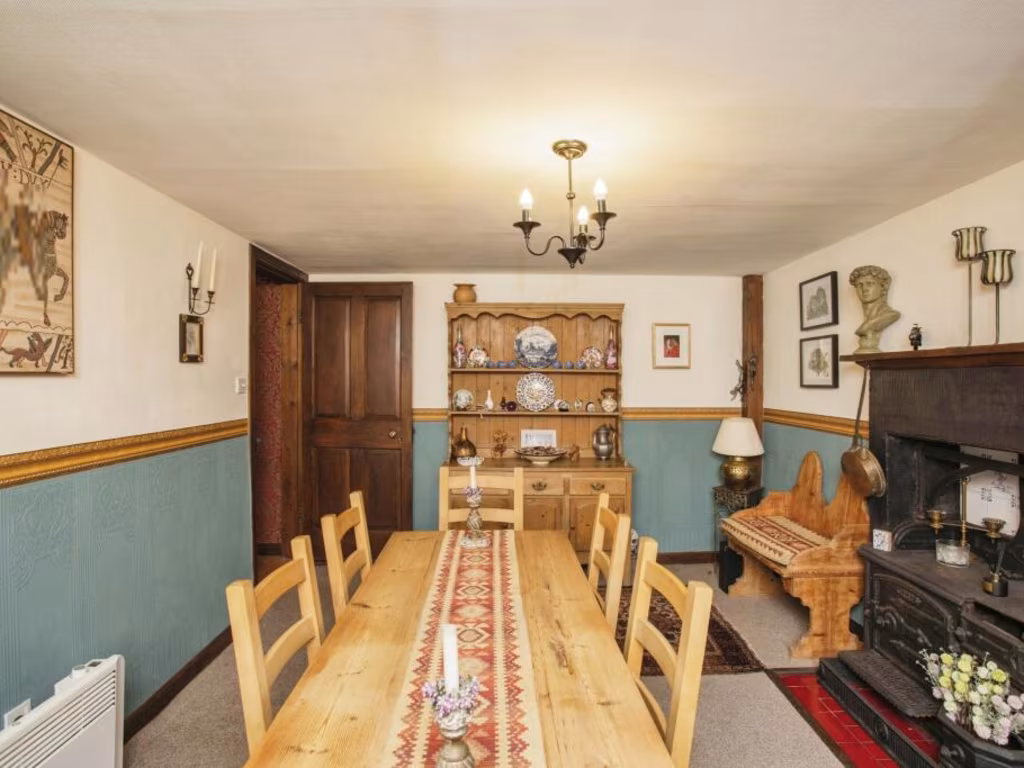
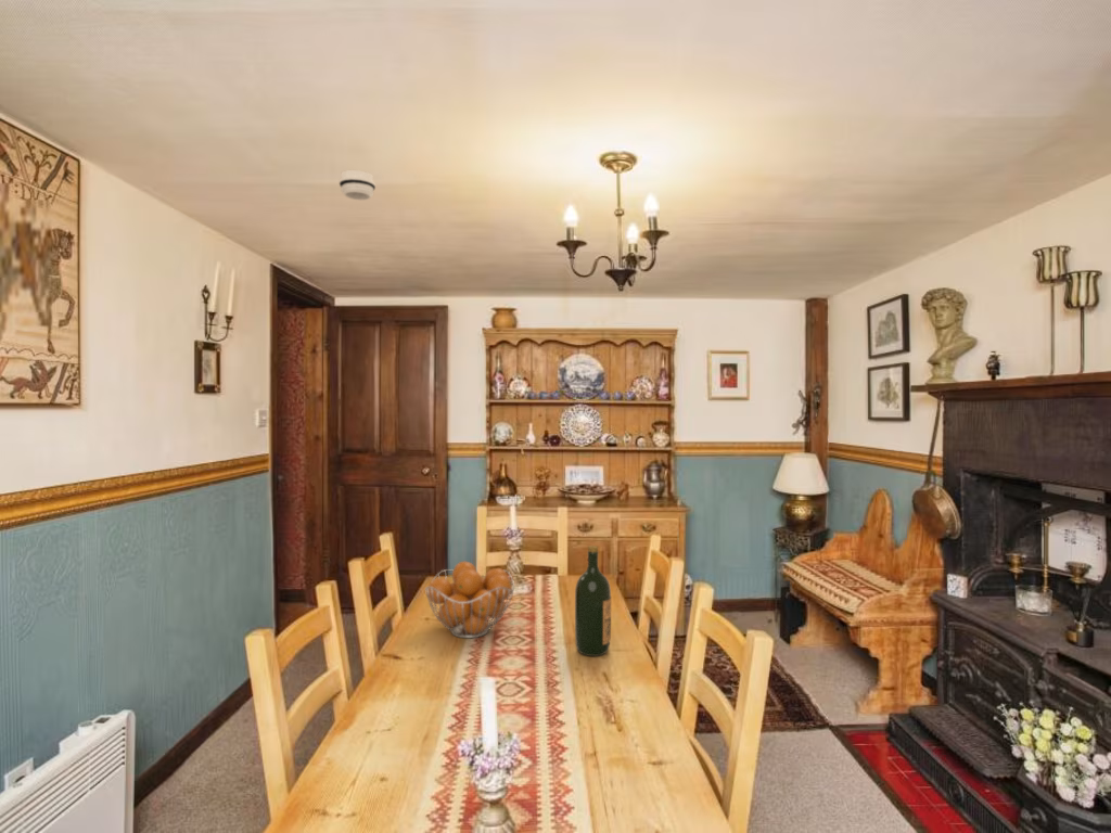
+ fruit basket (470, 598)
+ smoke detector (357, 185)
+ wine bottle (592, 599)
